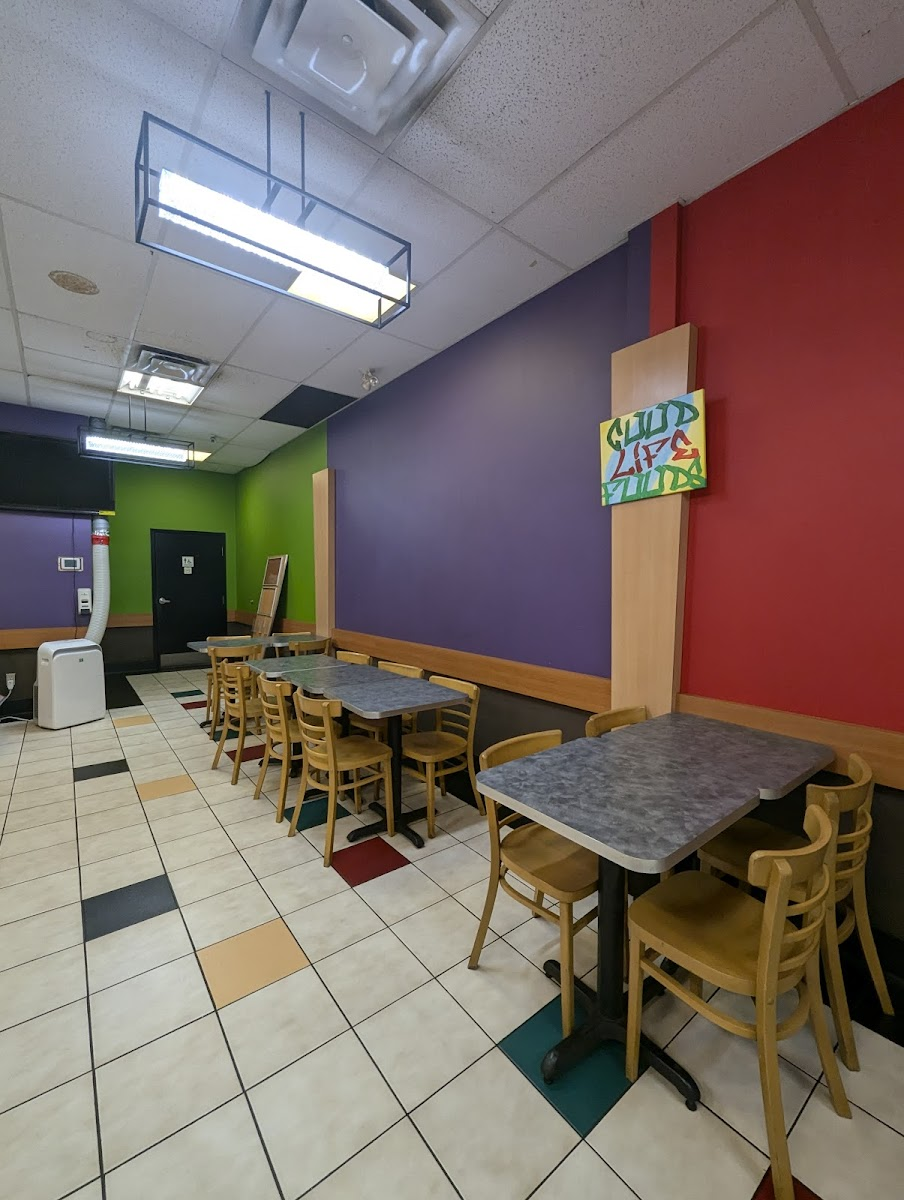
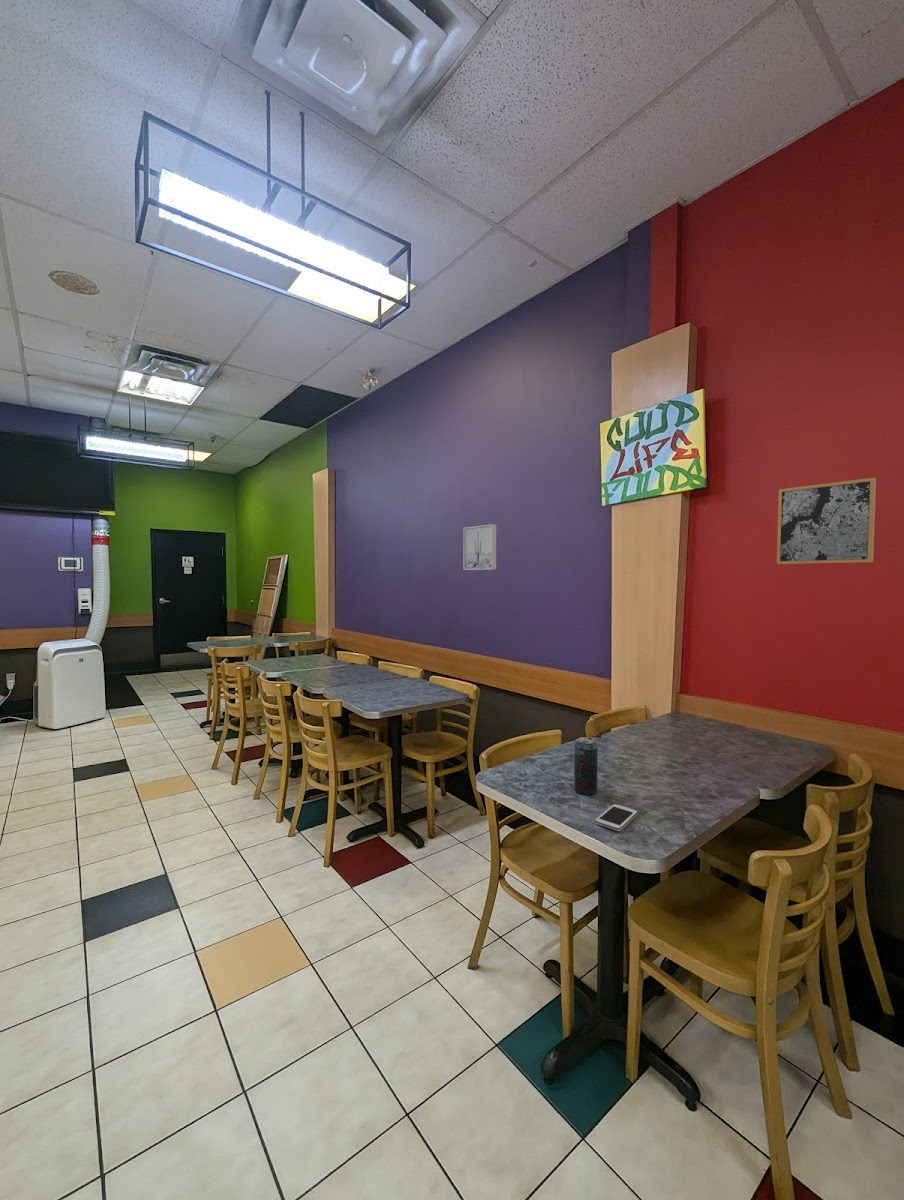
+ smartphone (616, 817)
+ wall art (823, 523)
+ wall art (479, 548)
+ beverage can (585, 764)
